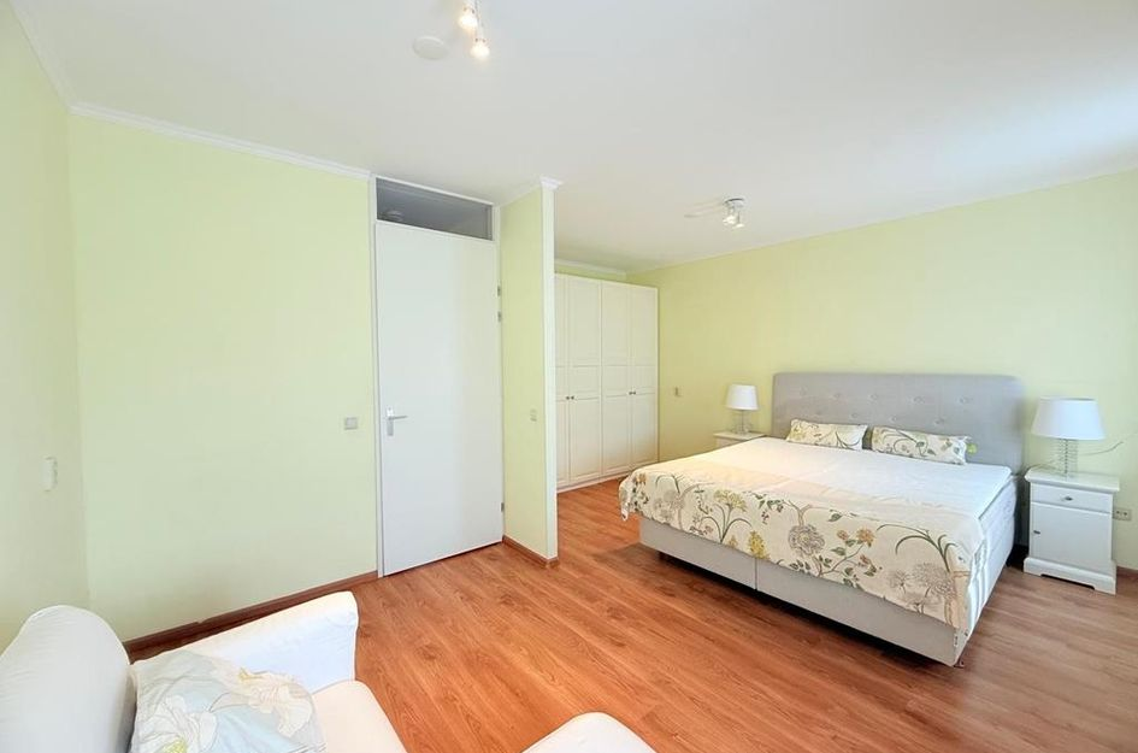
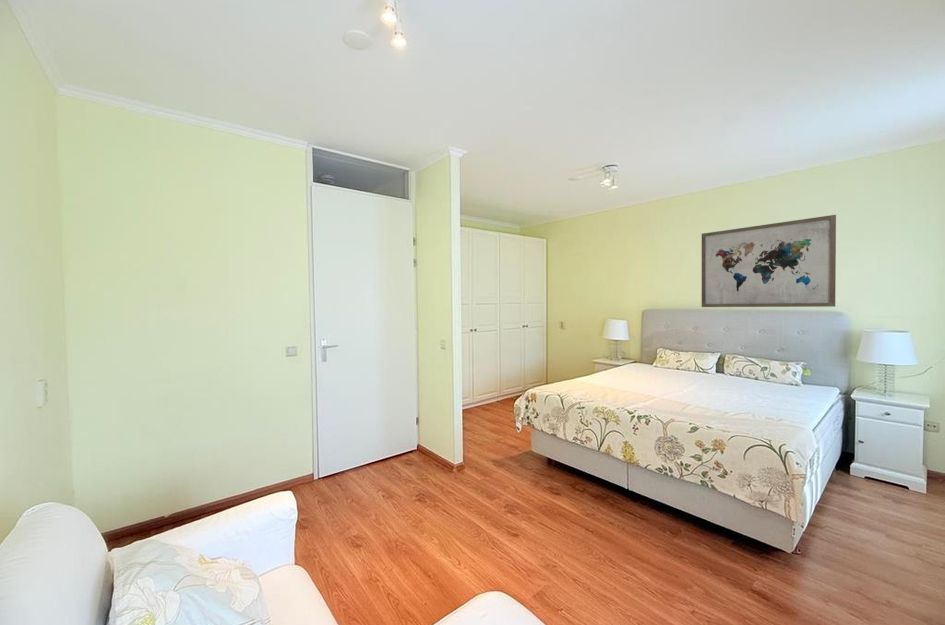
+ wall art (761, 266)
